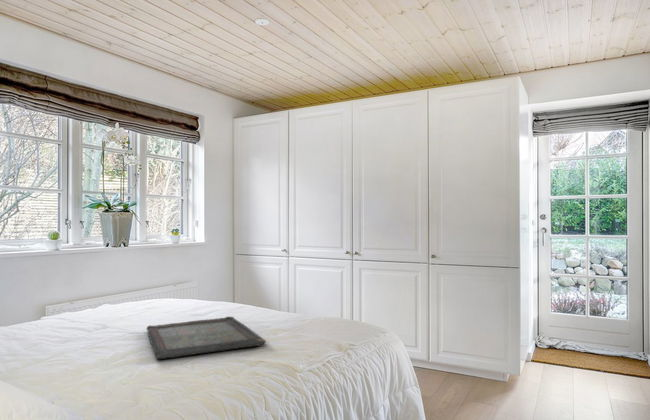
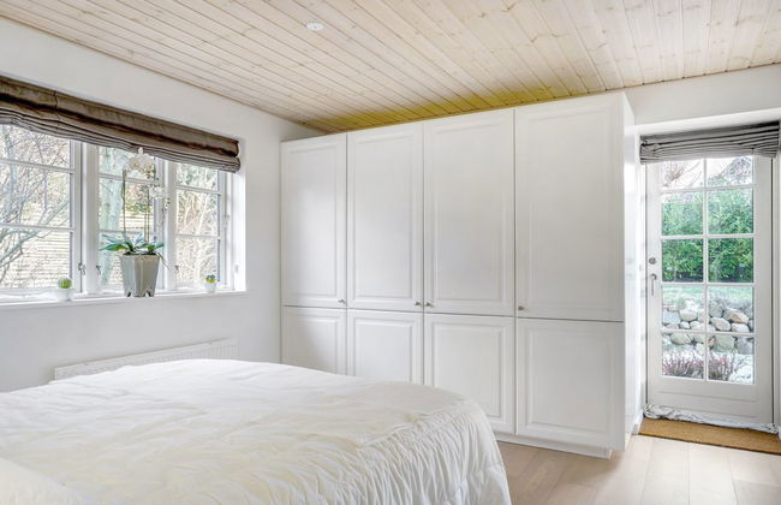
- serving tray (202, 334)
